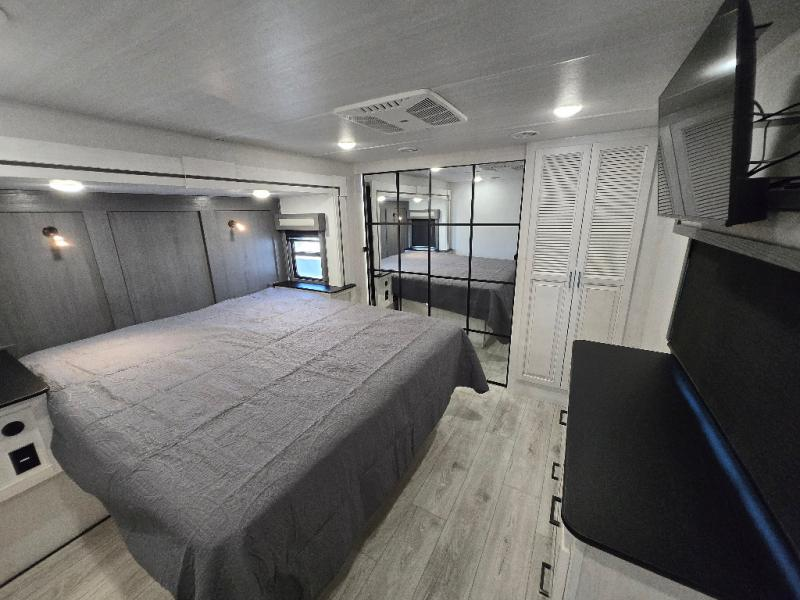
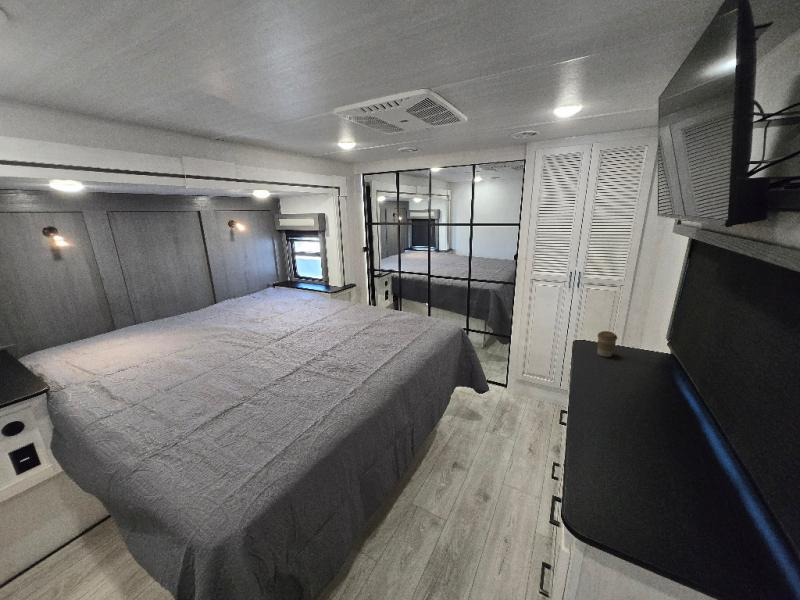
+ coffee cup (606, 343)
